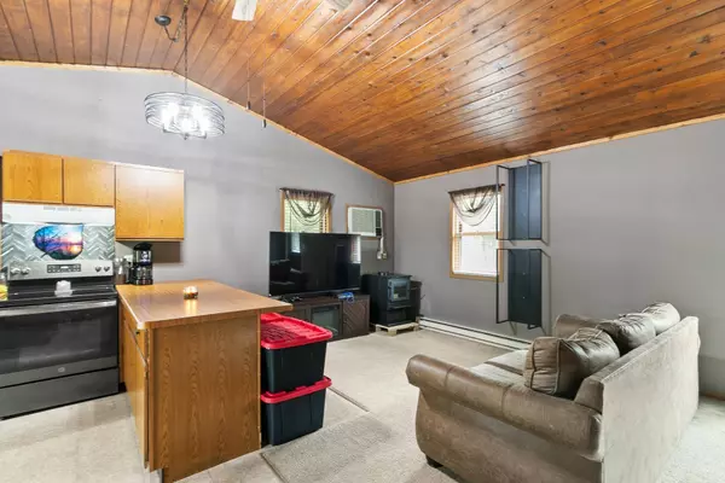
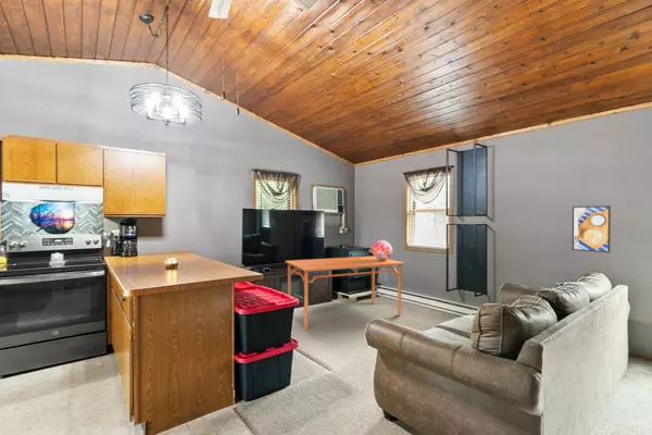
+ dining table (342, 275)
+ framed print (590, 228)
+ decorative globe (381, 250)
